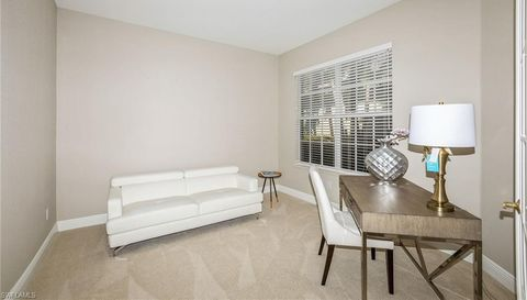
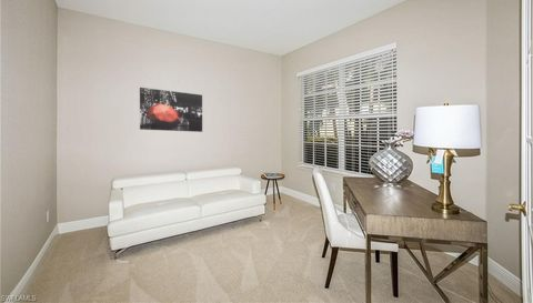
+ wall art (172, 111)
